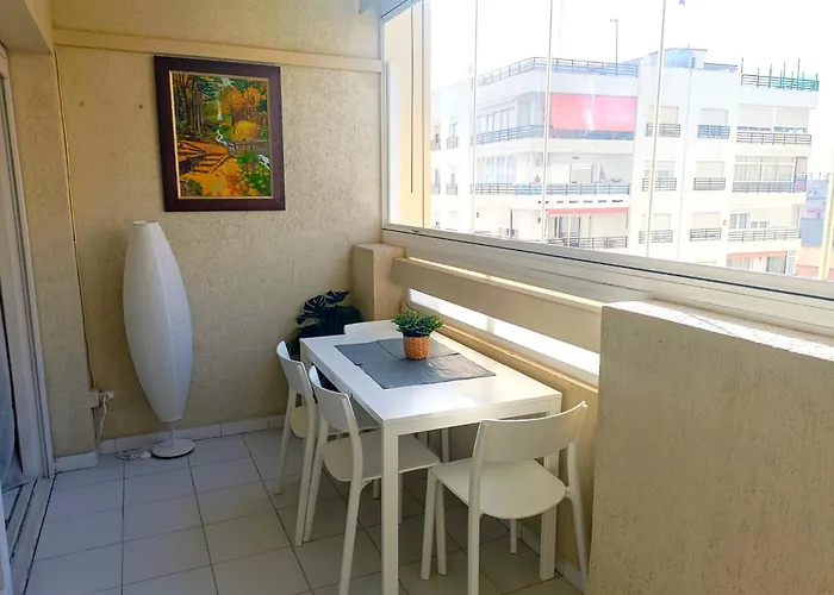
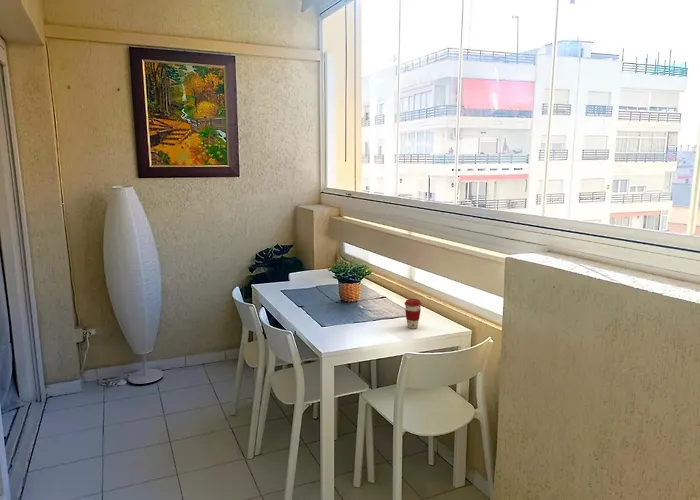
+ coffee cup (412, 313)
